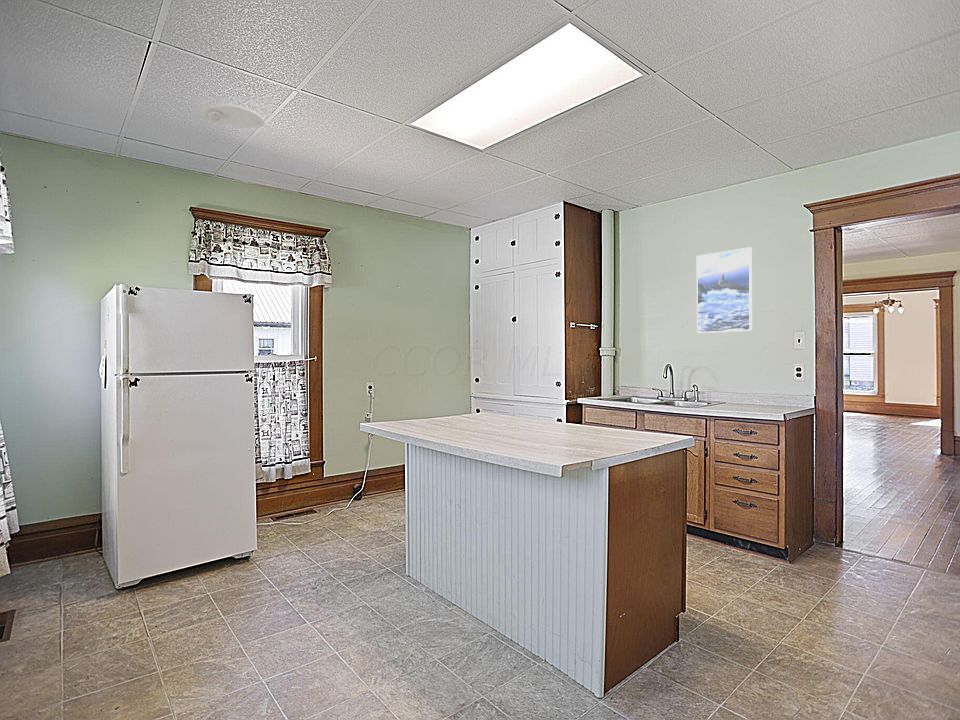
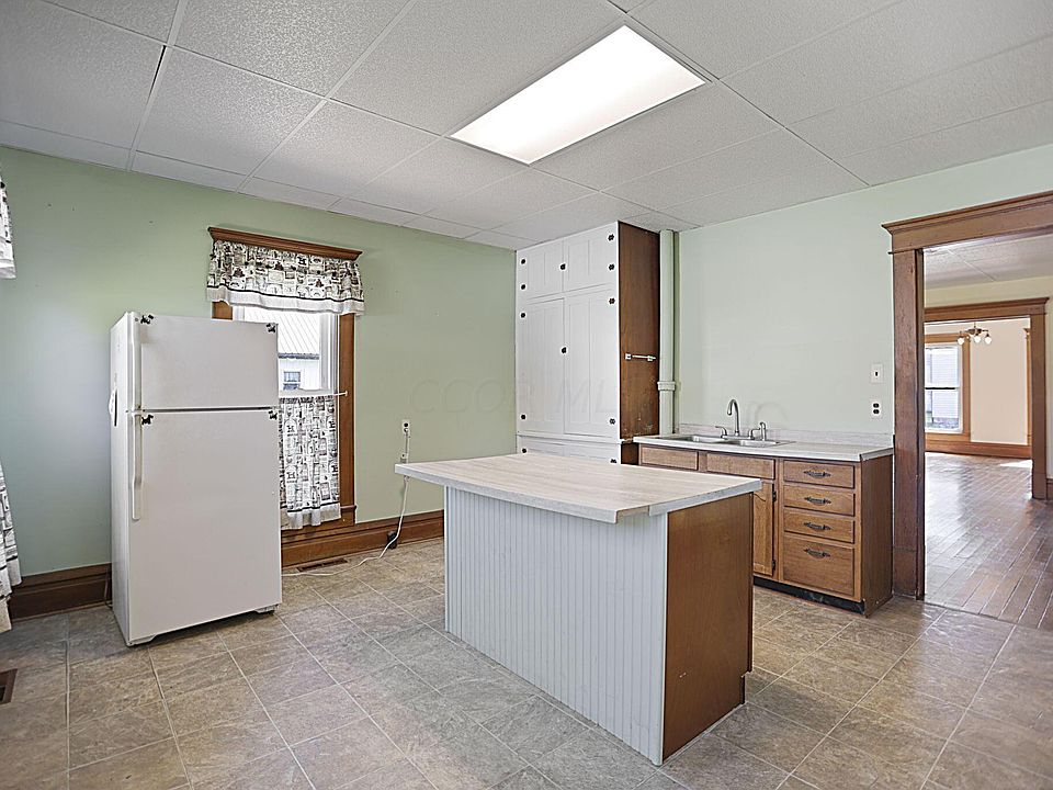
- smoke detector (234, 118)
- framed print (723, 291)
